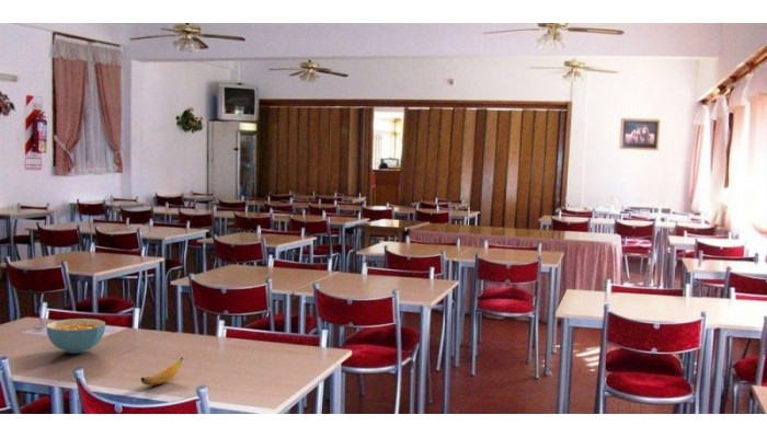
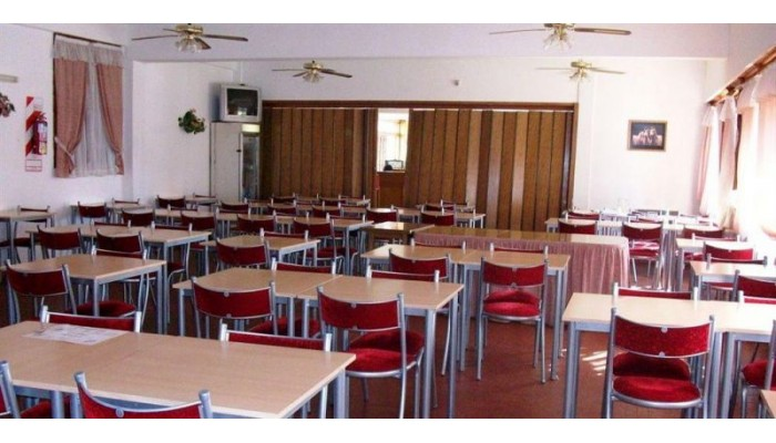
- cereal bowl (76, 337)
- banana (162, 372)
